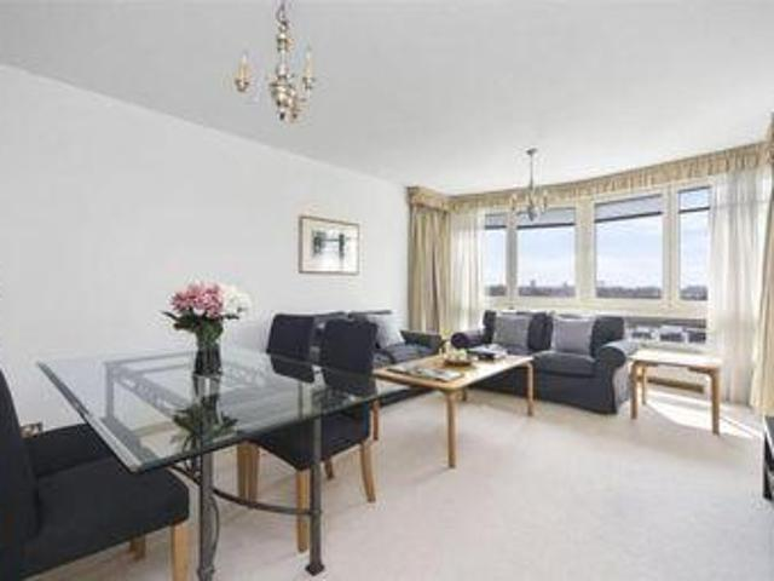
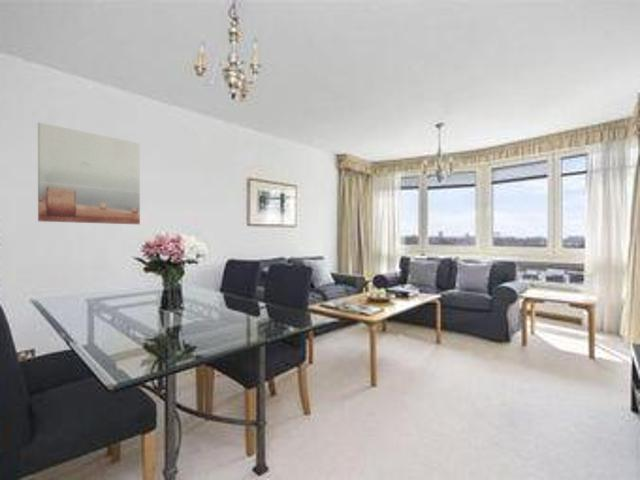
+ wall art (93, 178)
